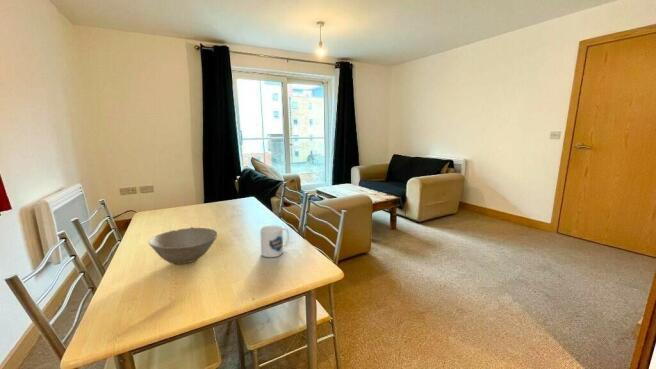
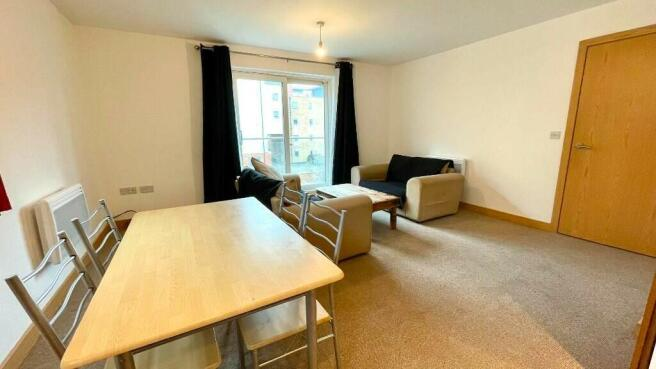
- bowl (185, 248)
- mug (275, 240)
